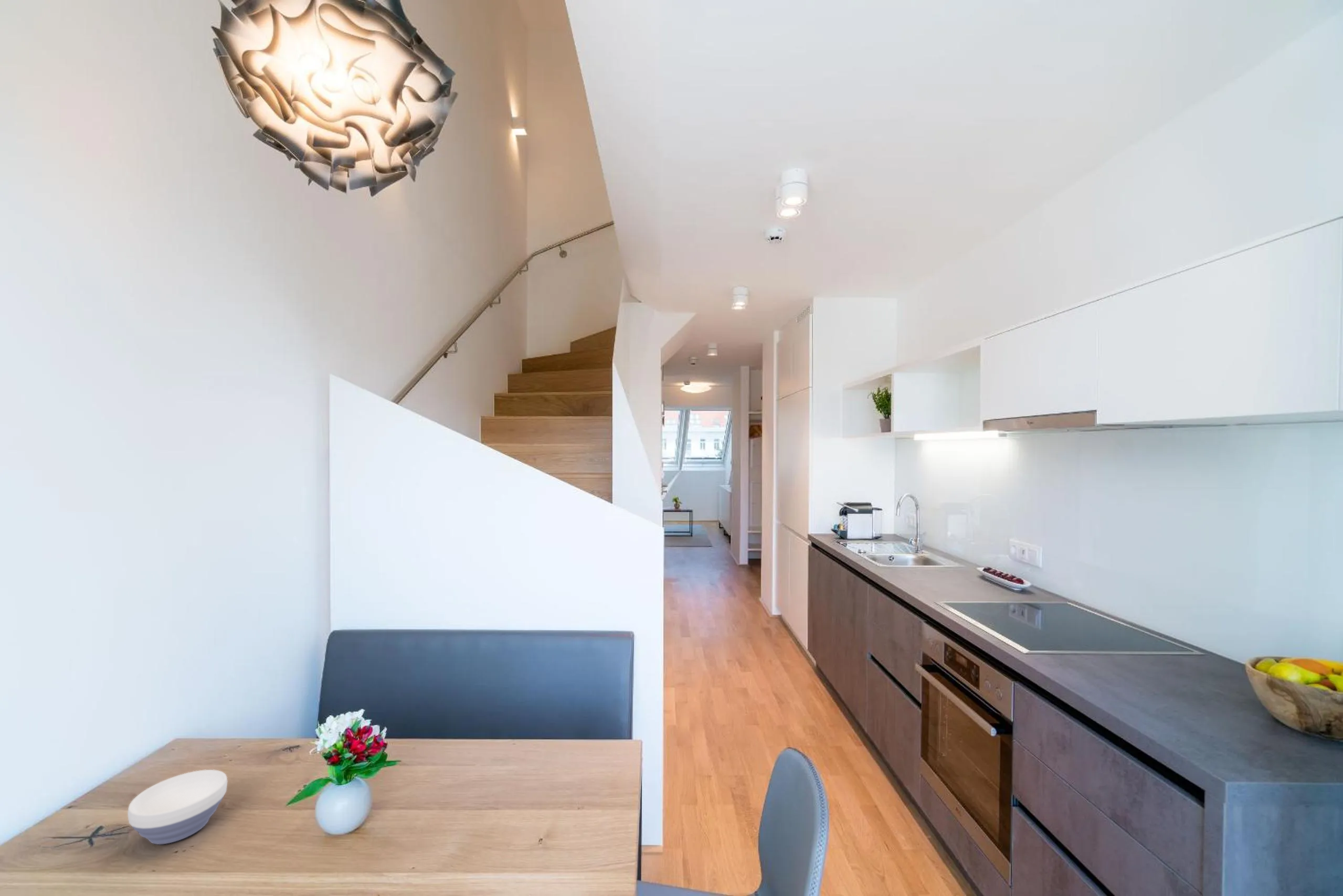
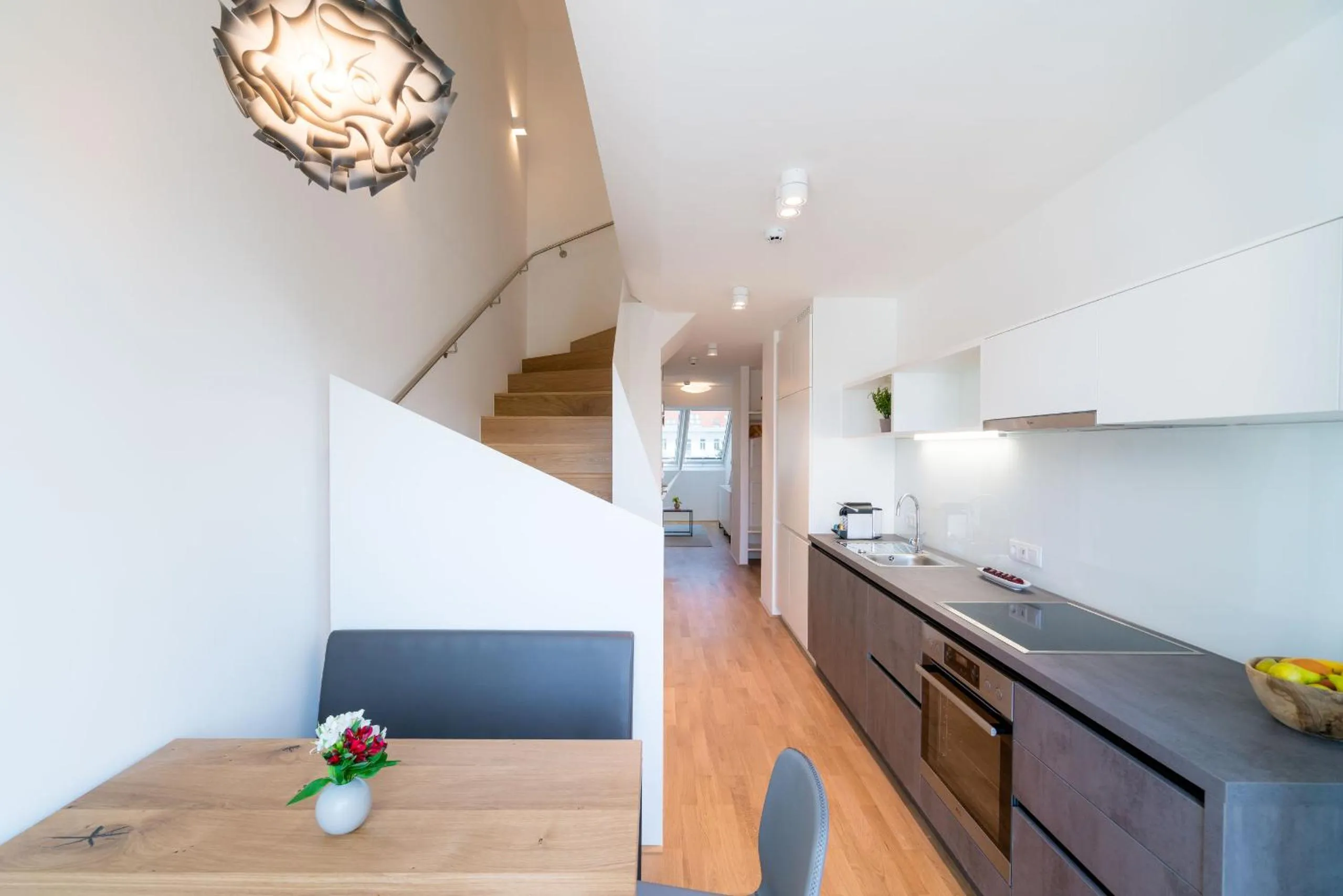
- bowl (179, 810)
